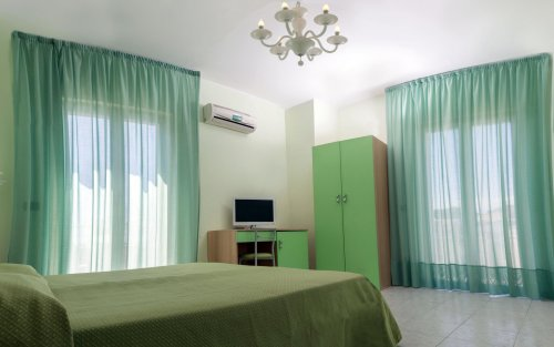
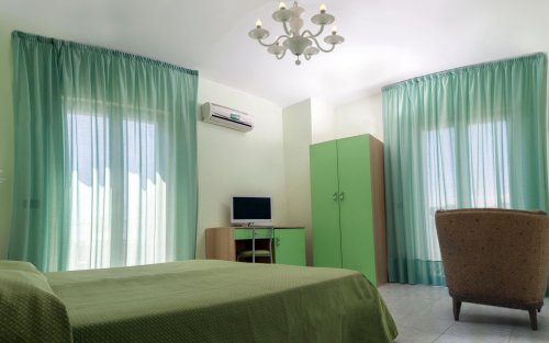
+ armchair (491, 262)
